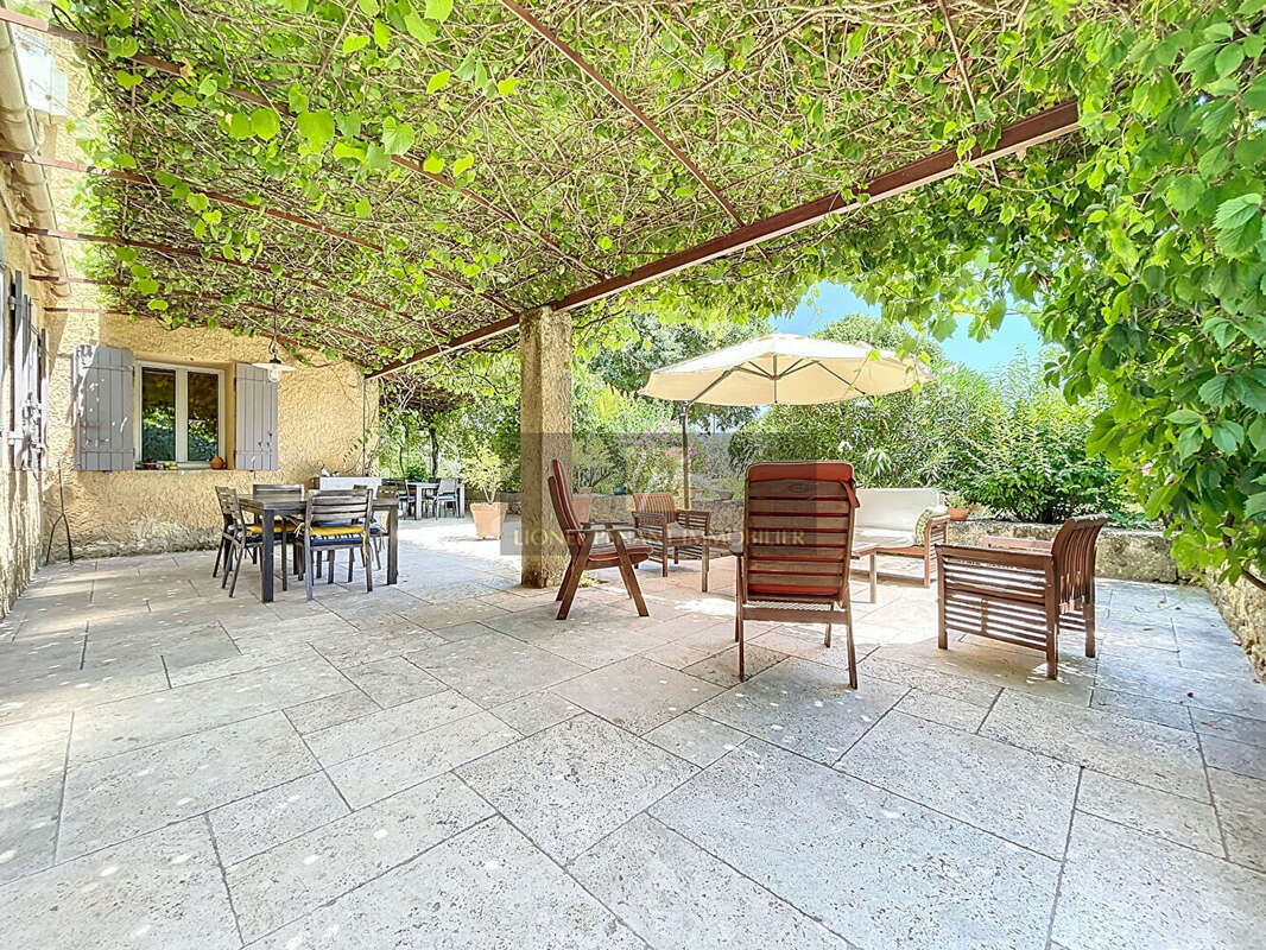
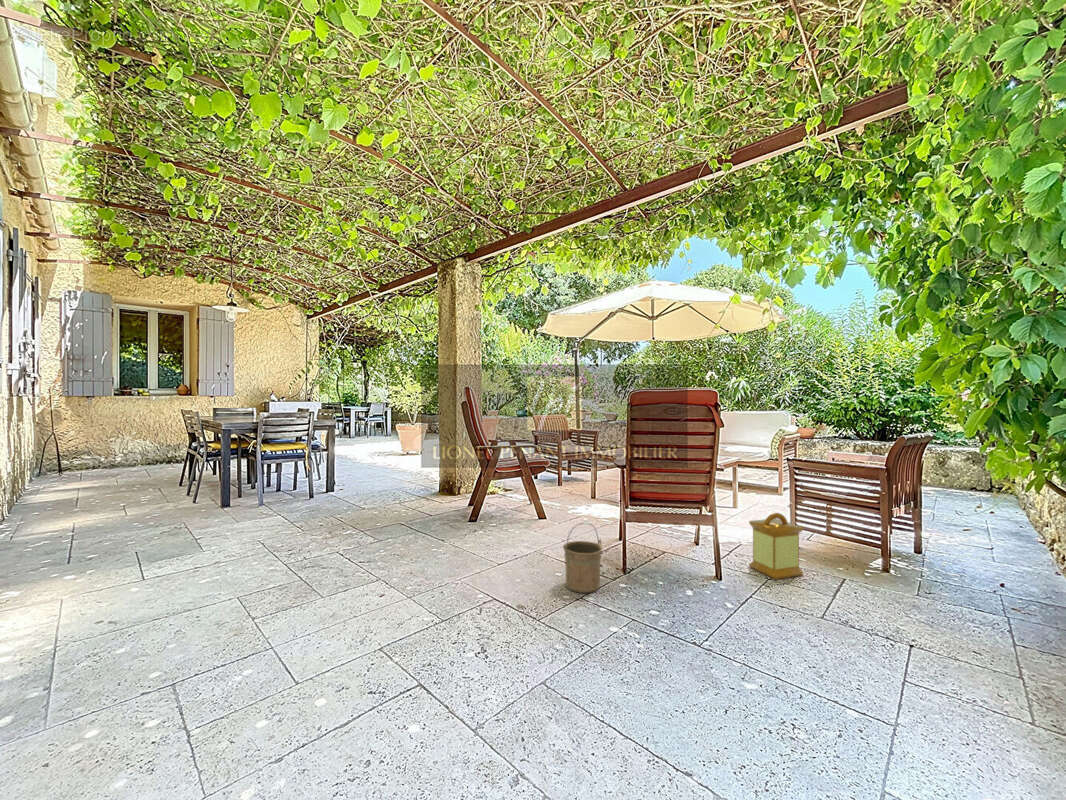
+ lantern (775, 542)
+ bucket (582, 554)
